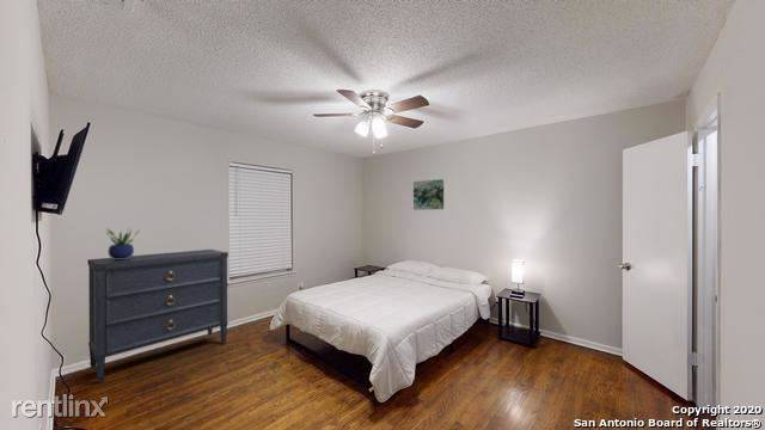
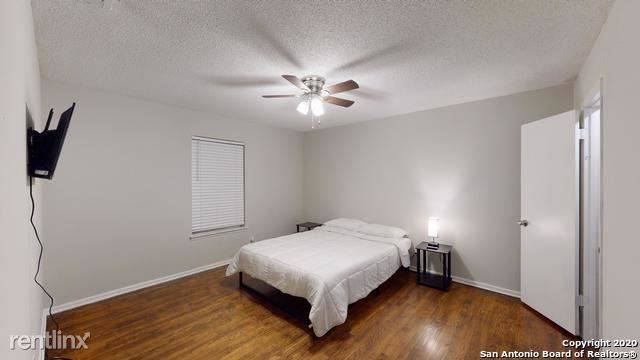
- dresser (164, 305)
- wall art (428, 195)
- potted plant (123, 242)
